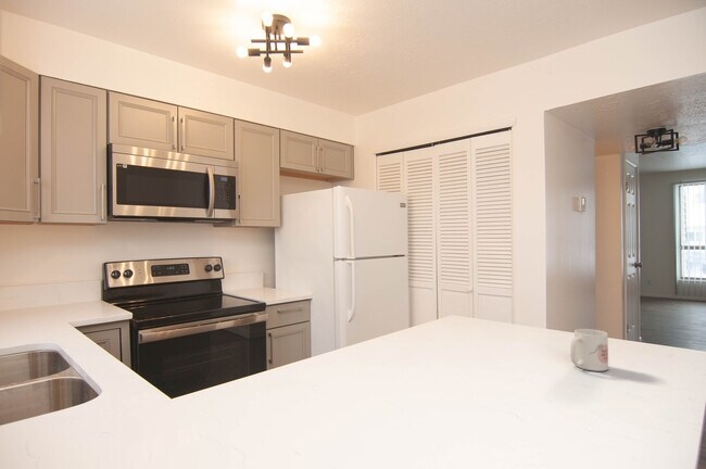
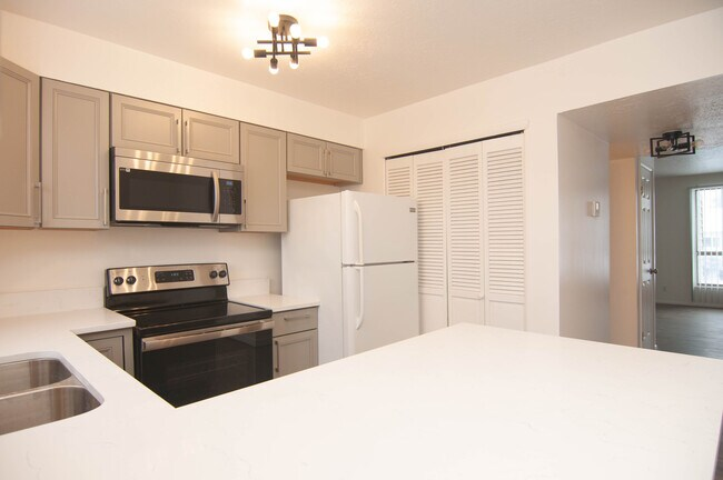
- mug (587, 350)
